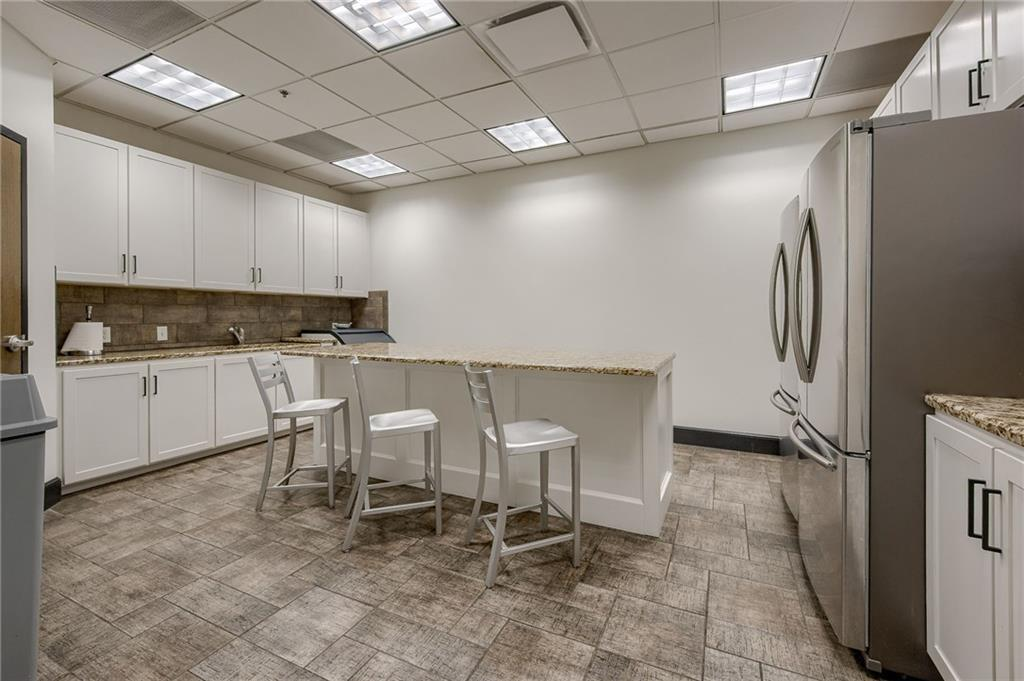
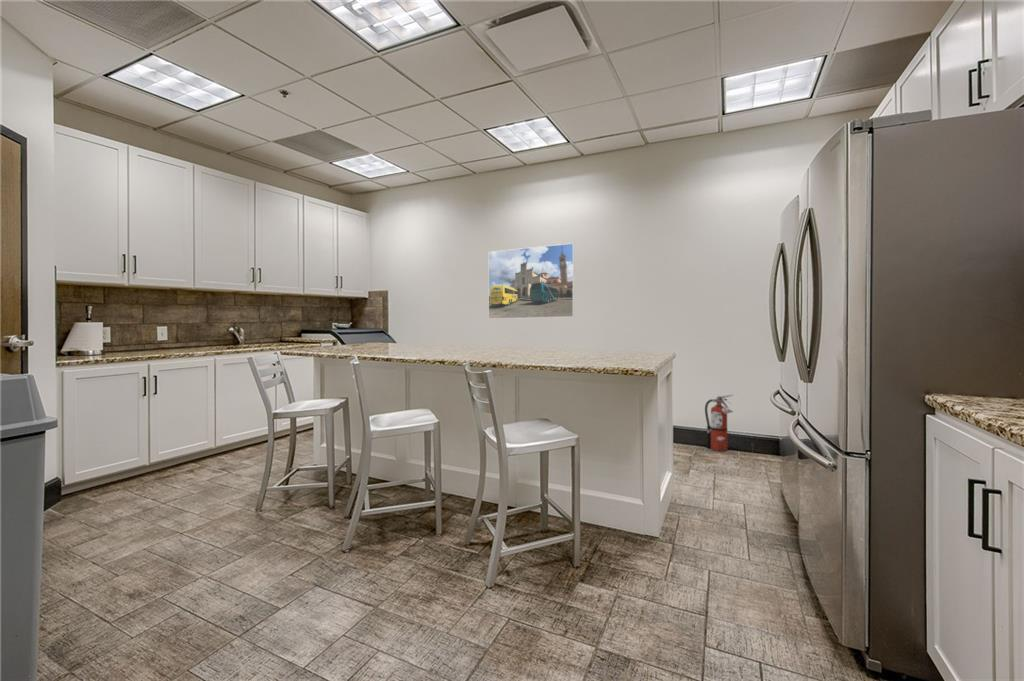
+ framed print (529, 283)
+ fire extinguisher (718, 421)
